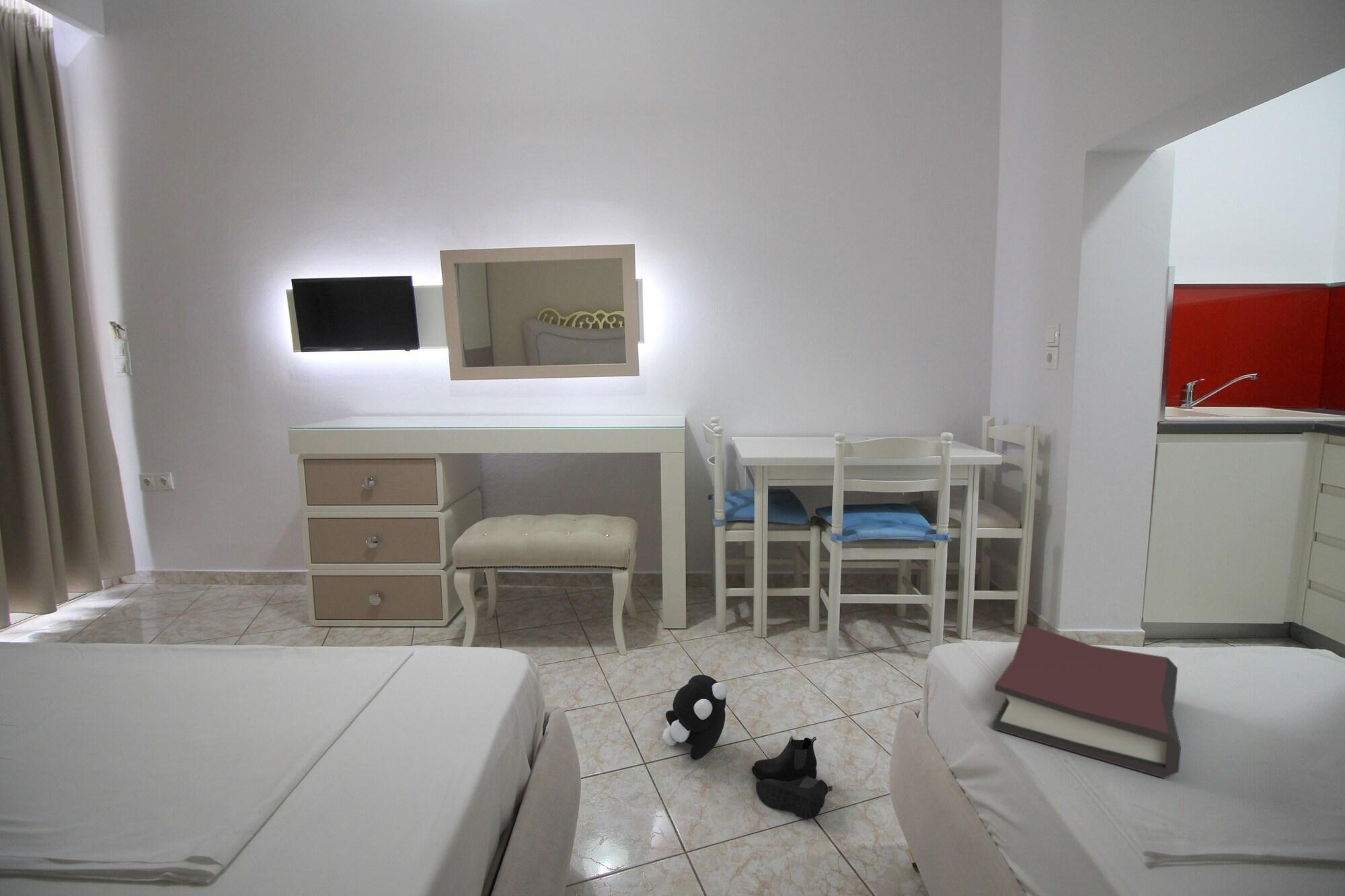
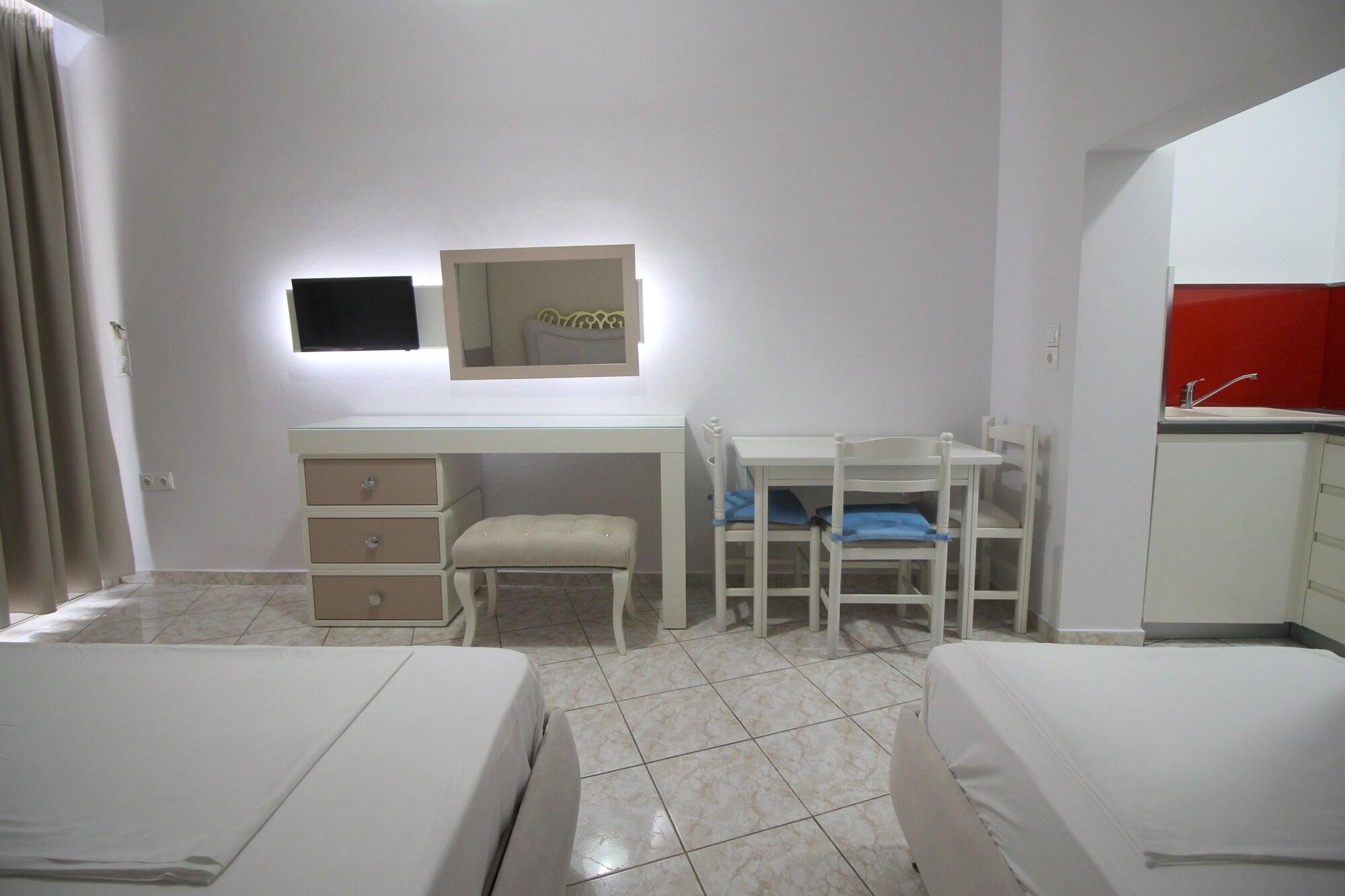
- plush toy (691, 716)
- hardback book (1089, 690)
- boots (793, 774)
